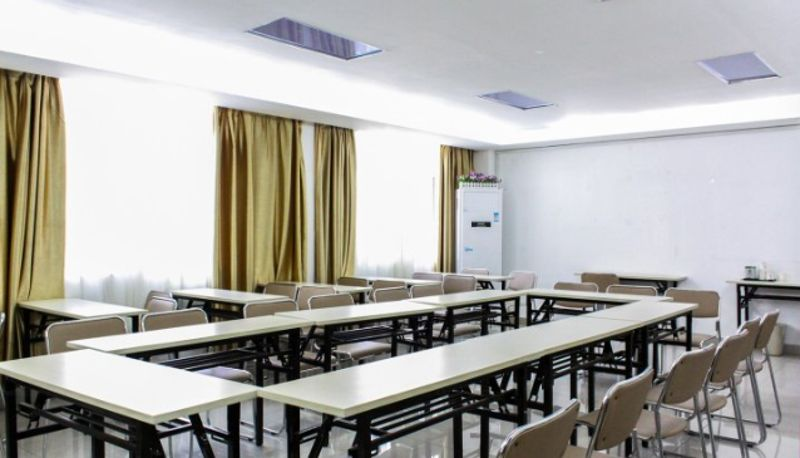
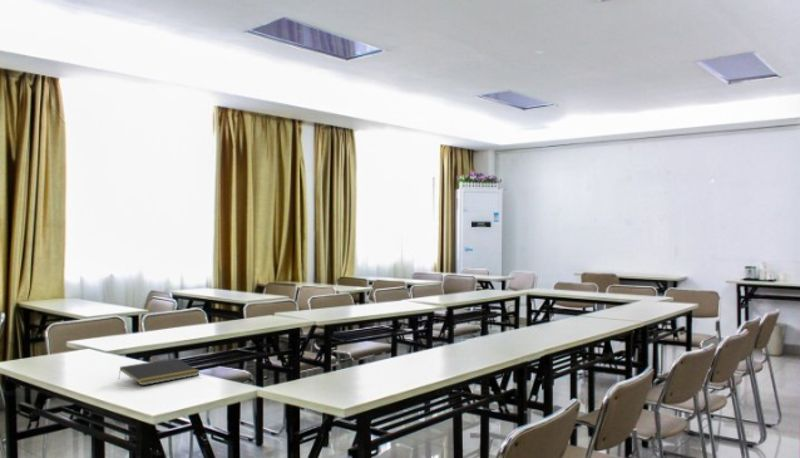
+ notepad (160, 370)
